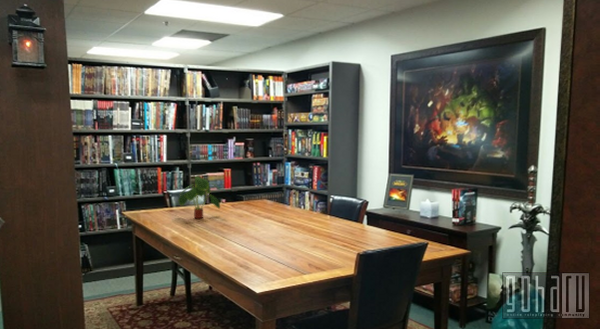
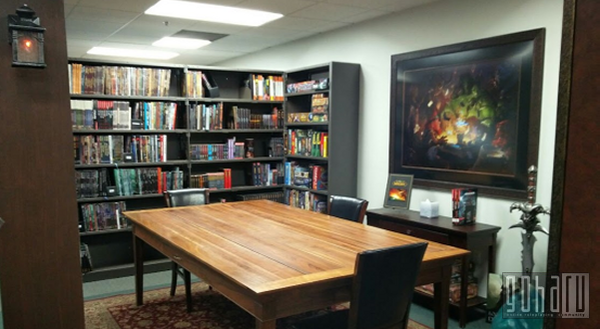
- plant (201, 196)
